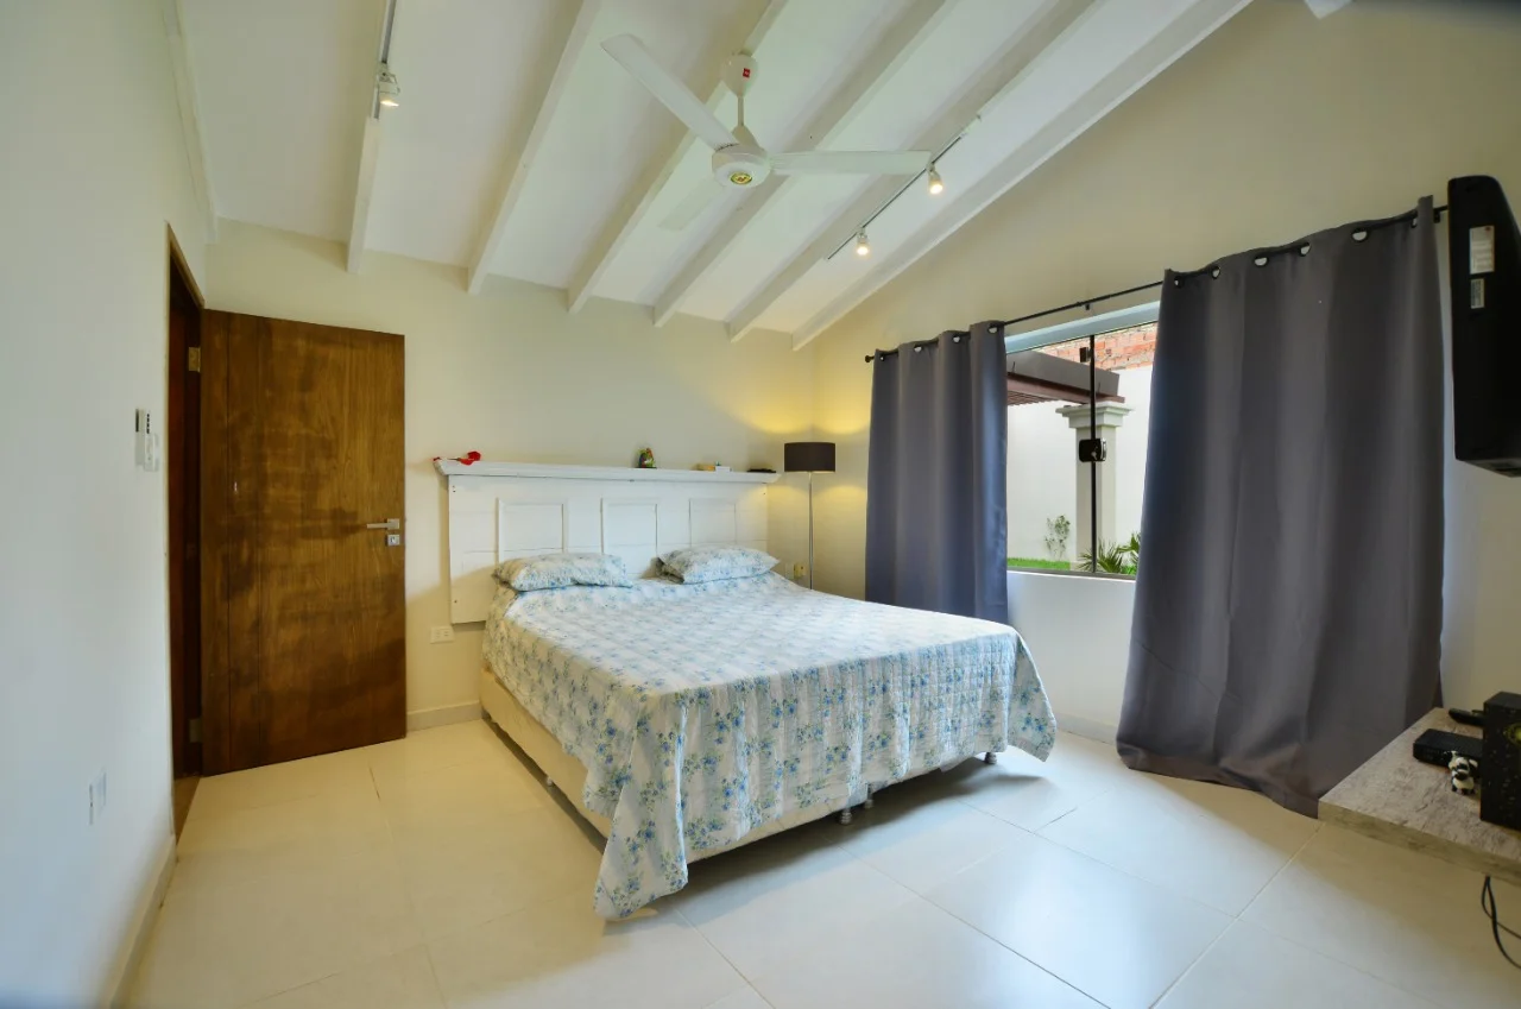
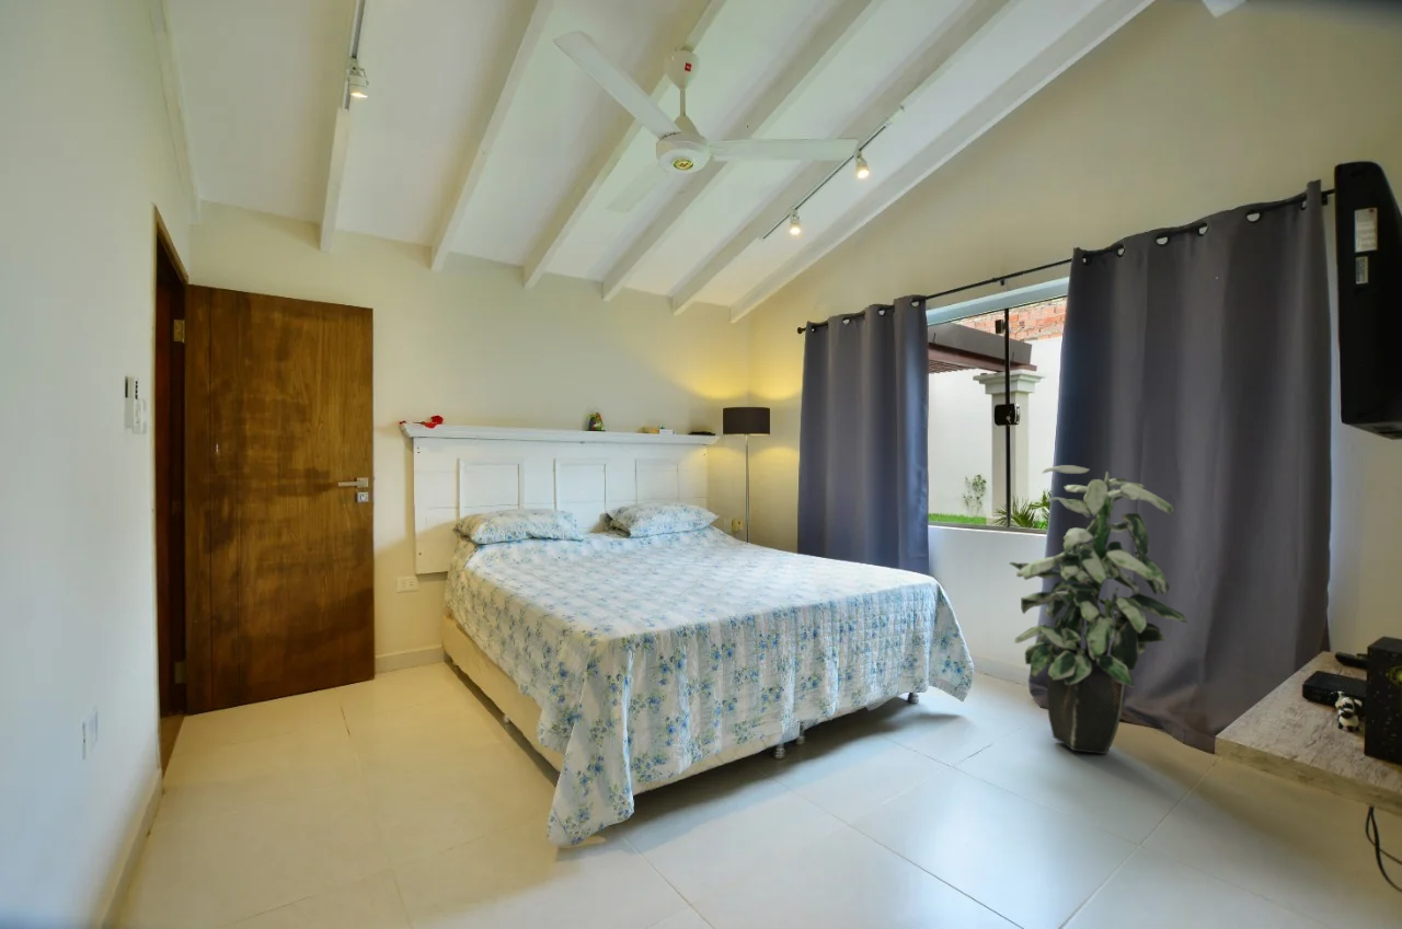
+ indoor plant (1084, 604)
